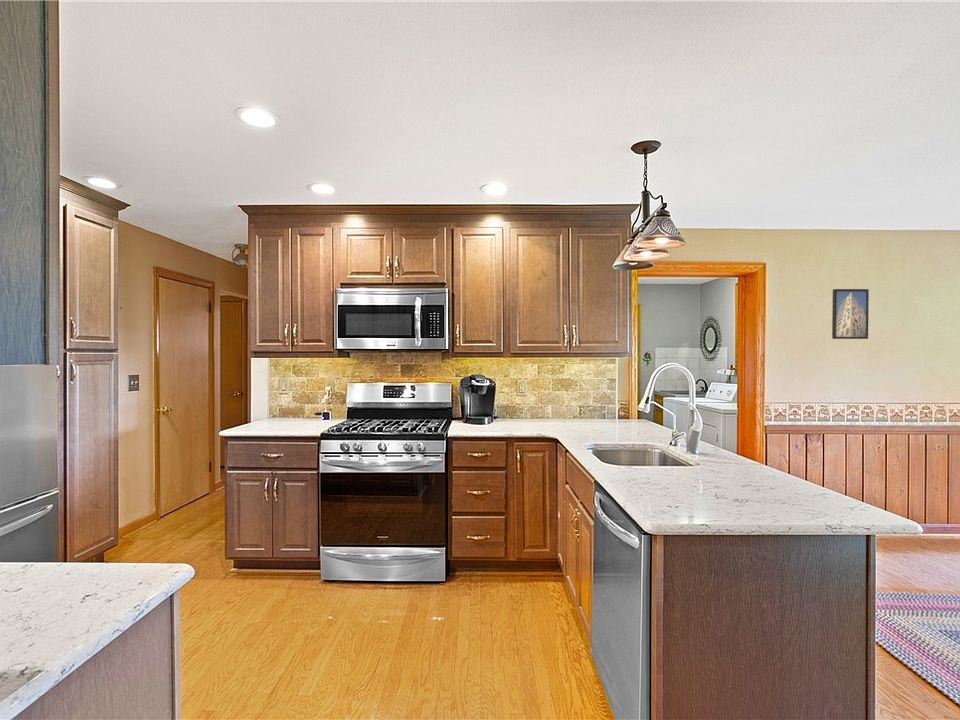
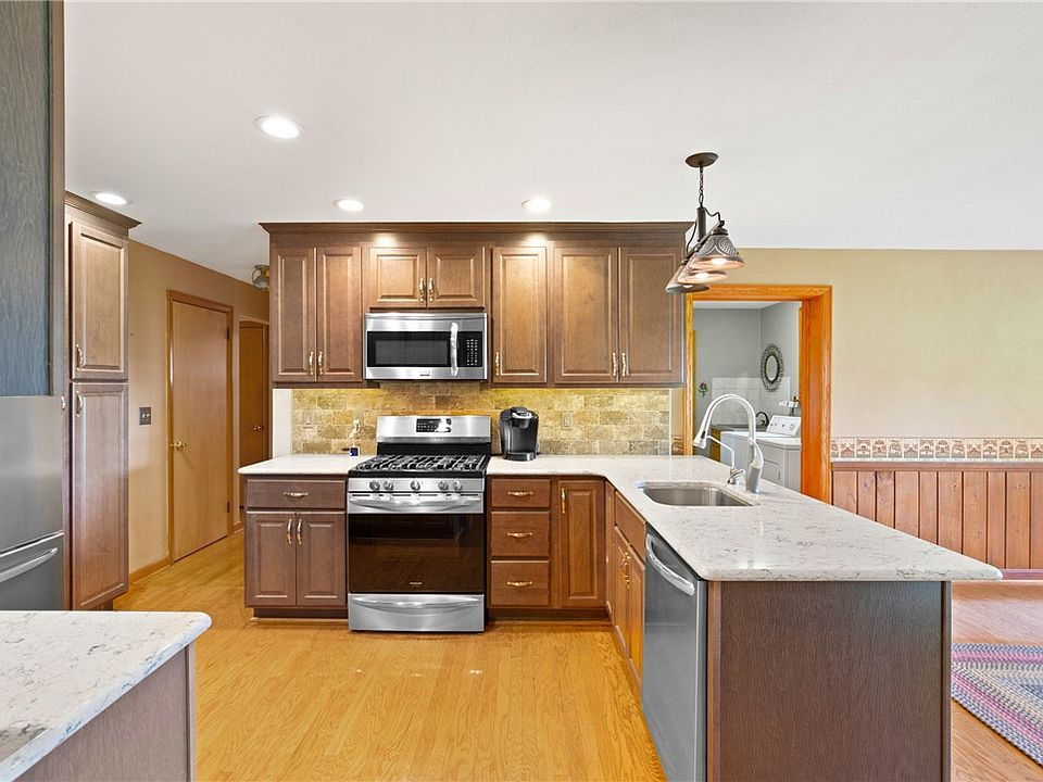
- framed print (850, 314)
